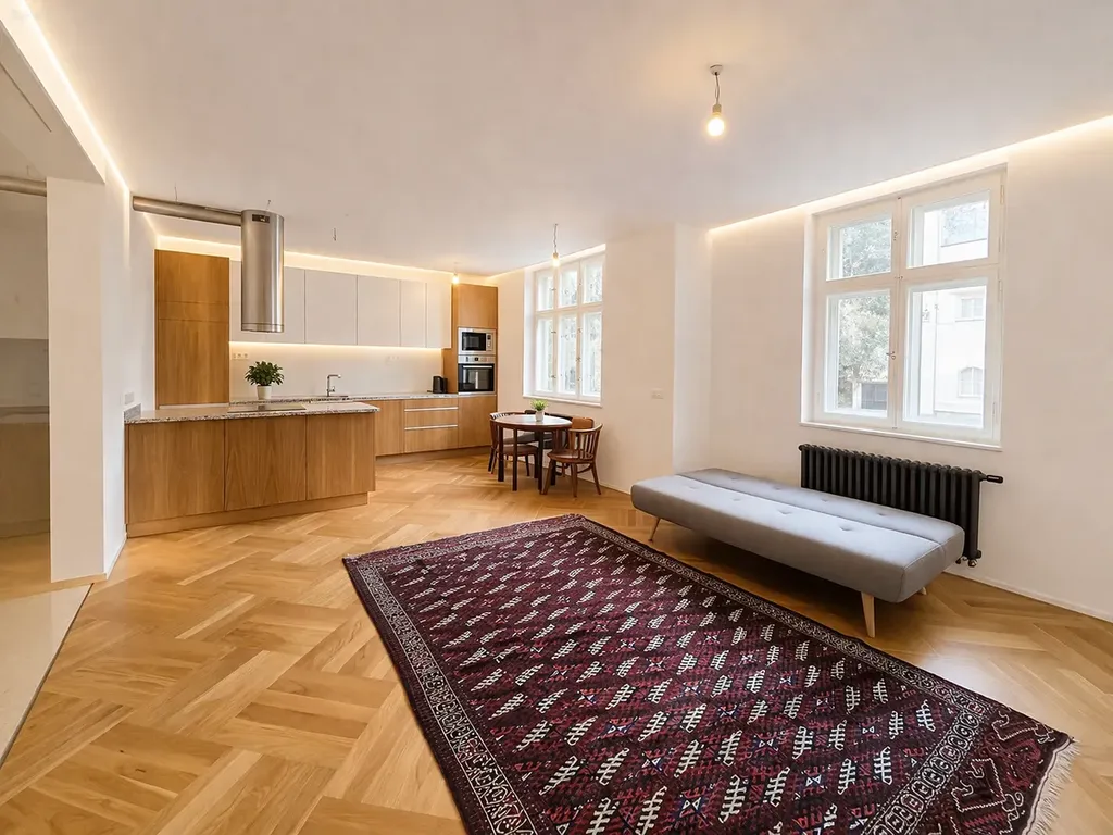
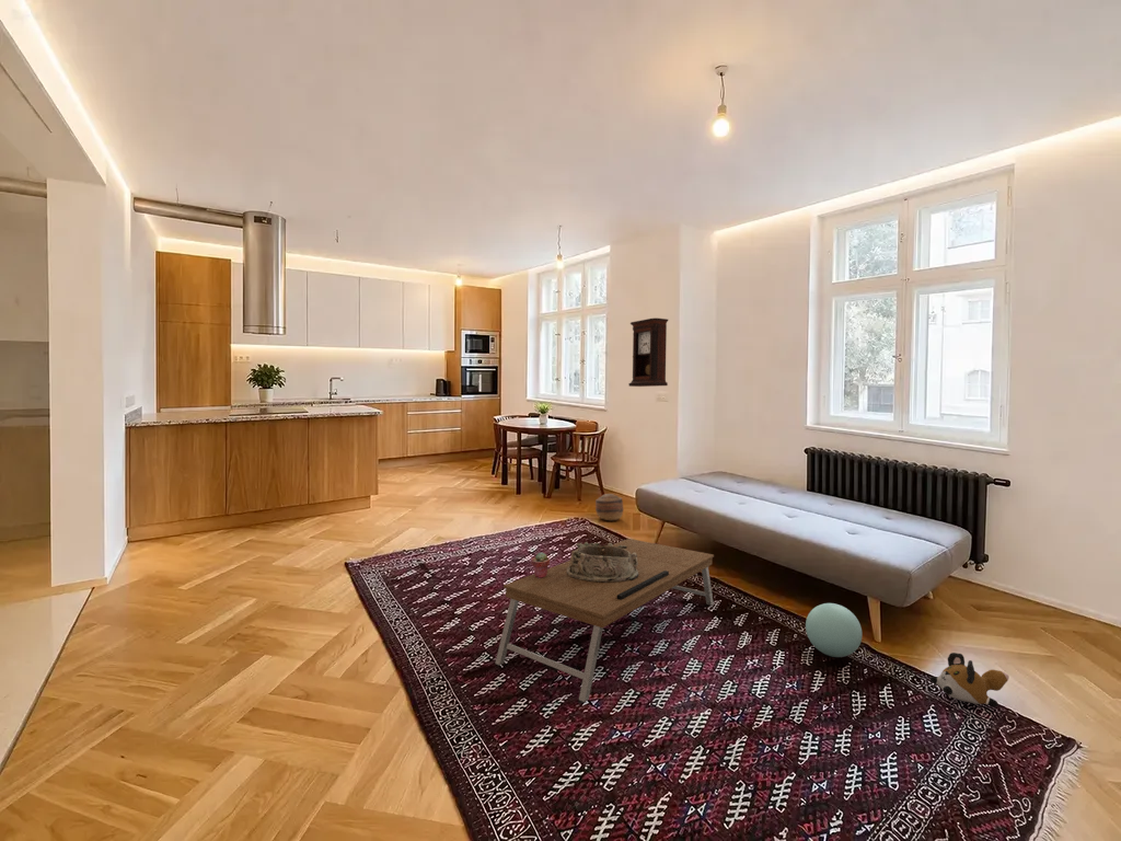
+ potted succulent (540, 560)
+ plush toy (972, 678)
+ ball (833, 630)
+ basket (609, 506)
+ coffee table (617, 598)
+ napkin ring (601, 556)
+ pendulum clock (646, 353)
